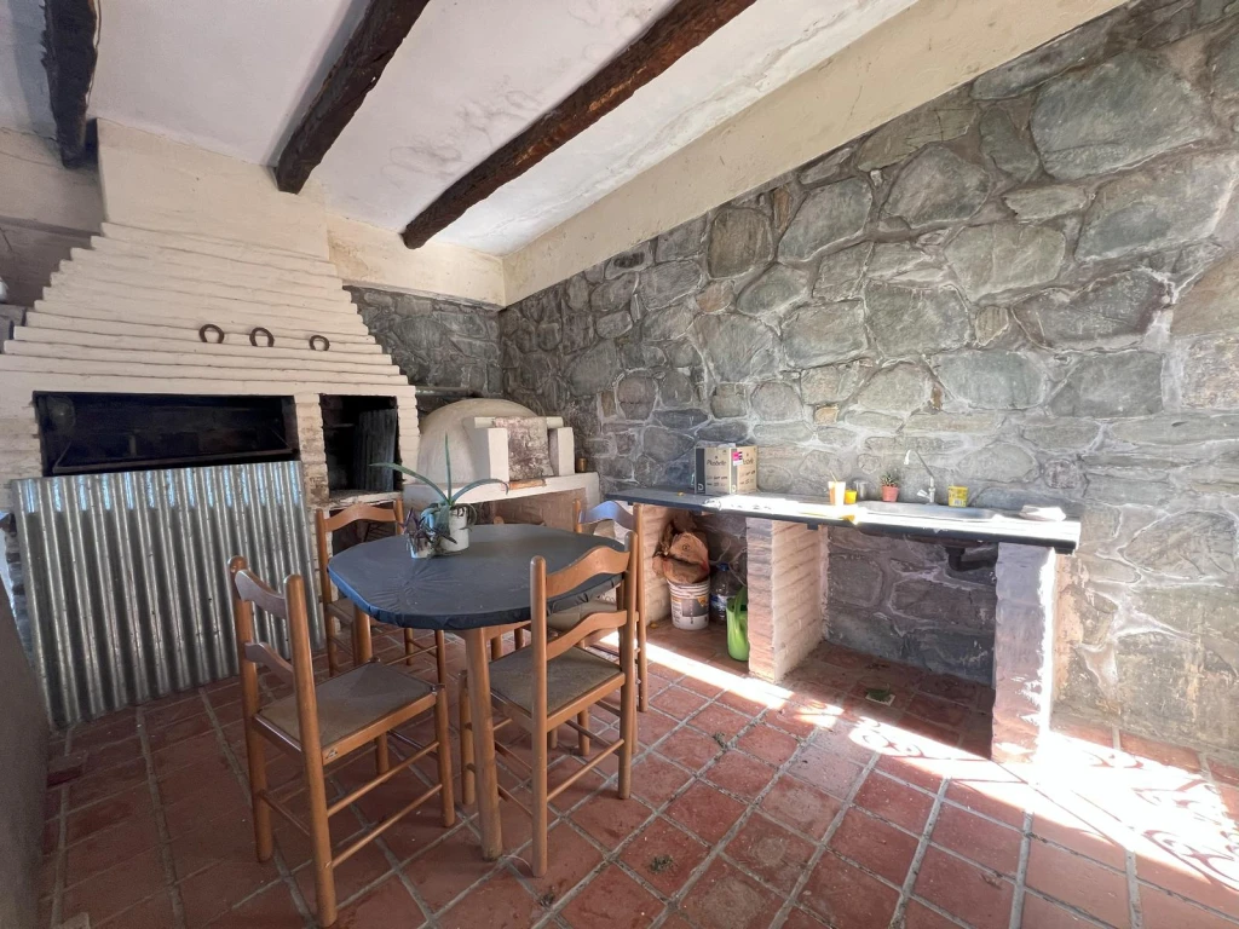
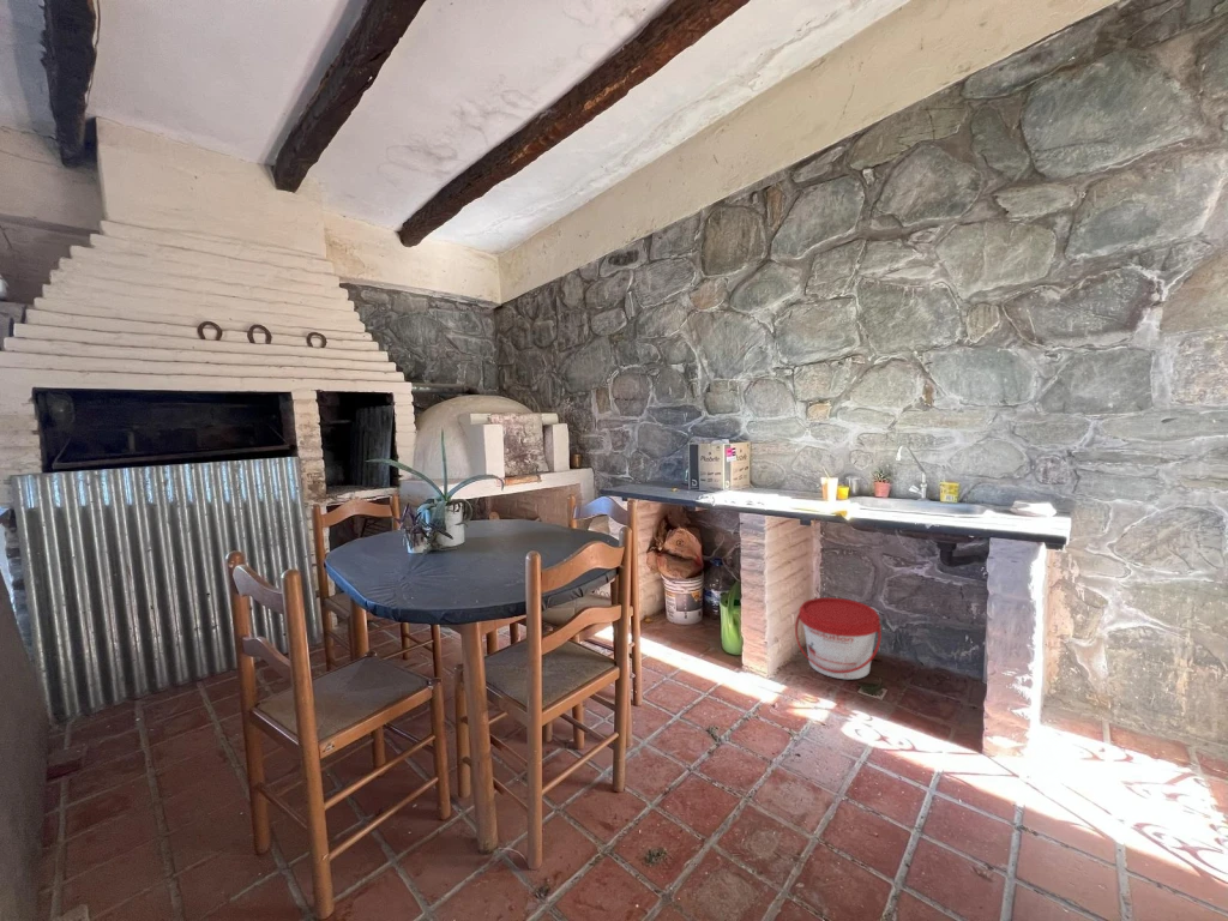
+ bucket (838, 637)
